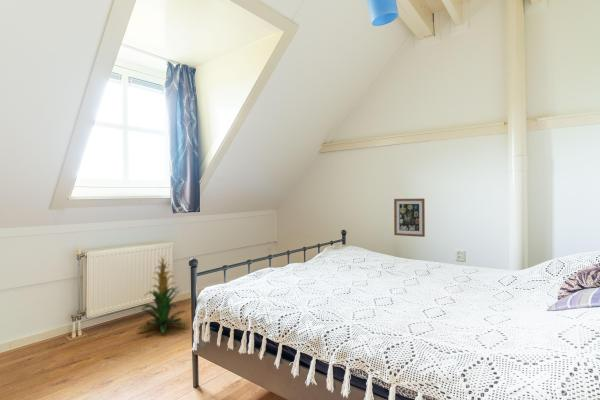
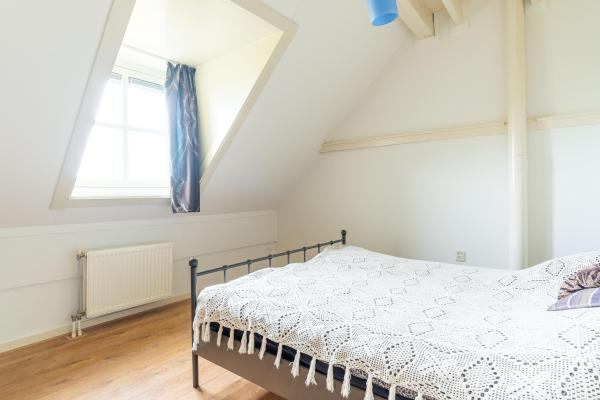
- indoor plant (163, 290)
- wall art (409, 217)
